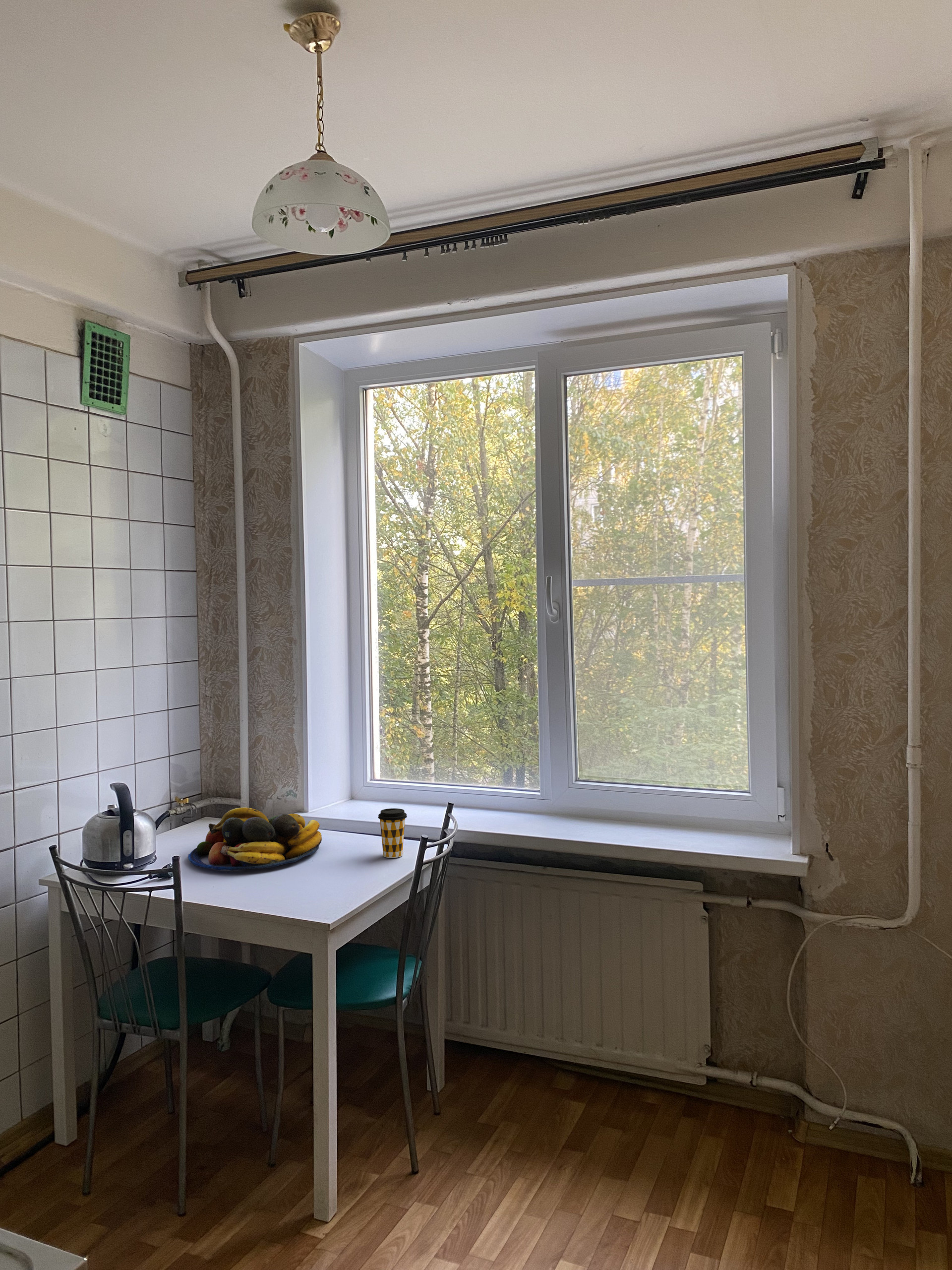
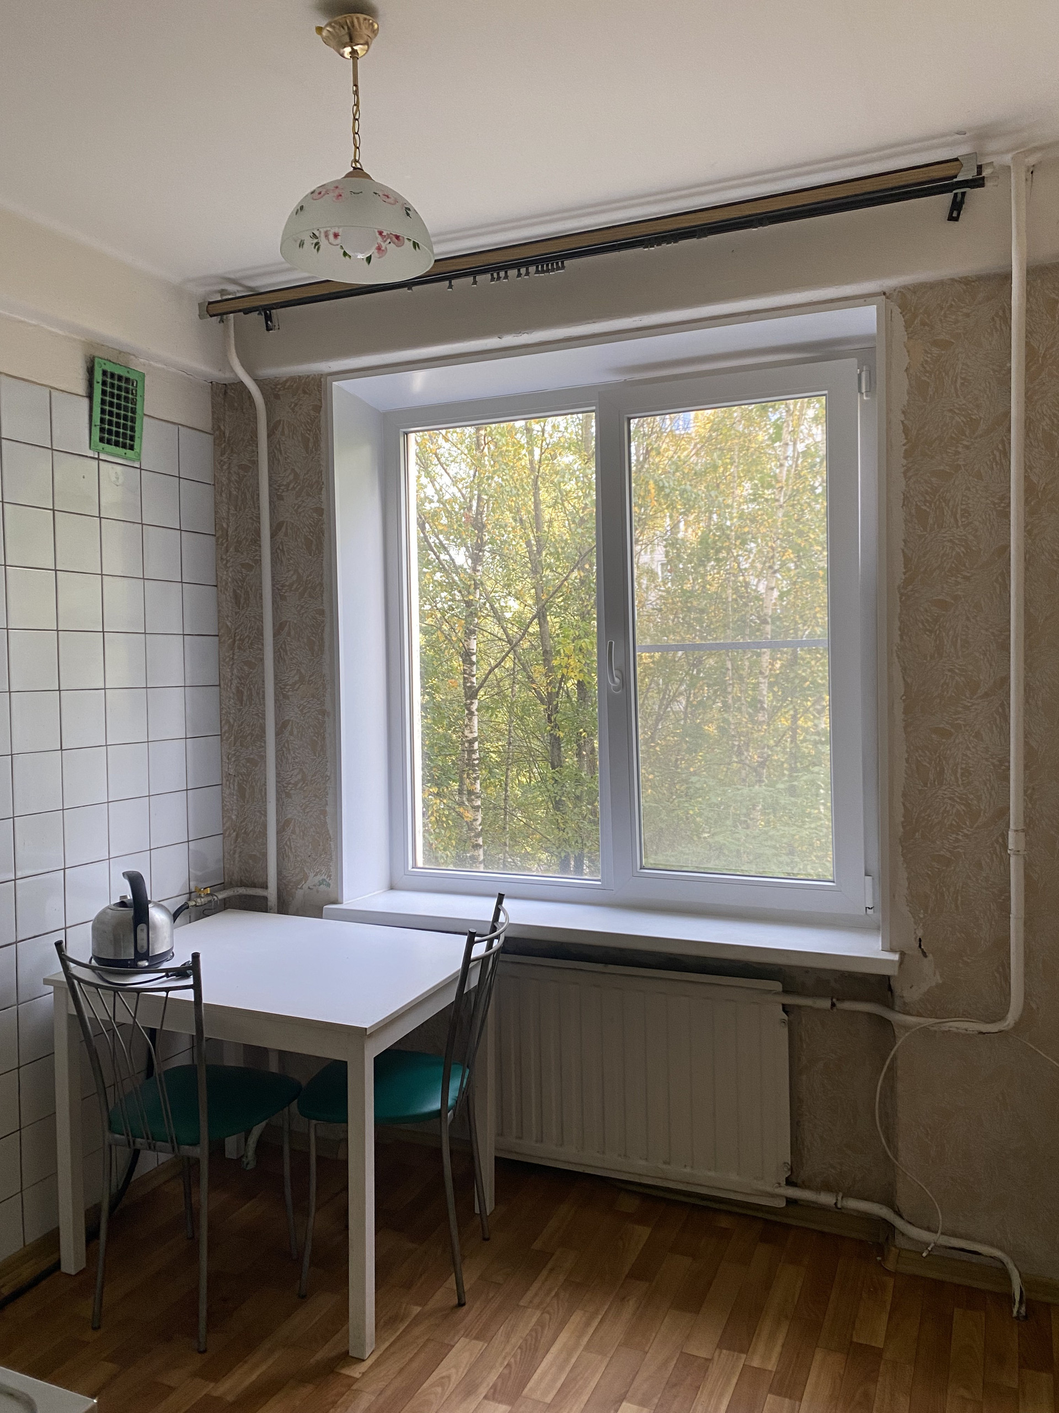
- fruit bowl (253, 830)
- coffee cup (393, 833)
